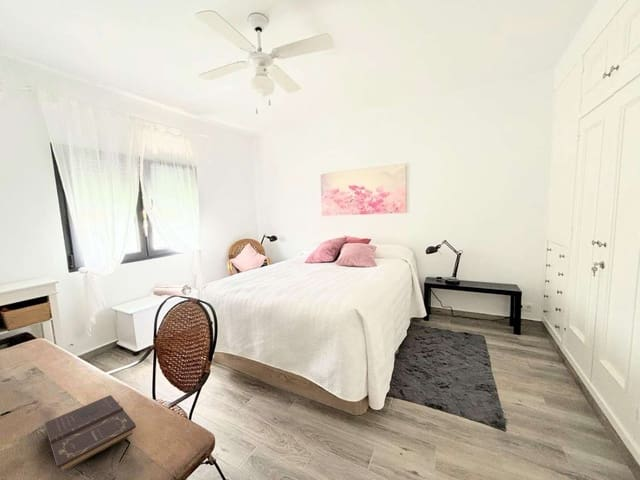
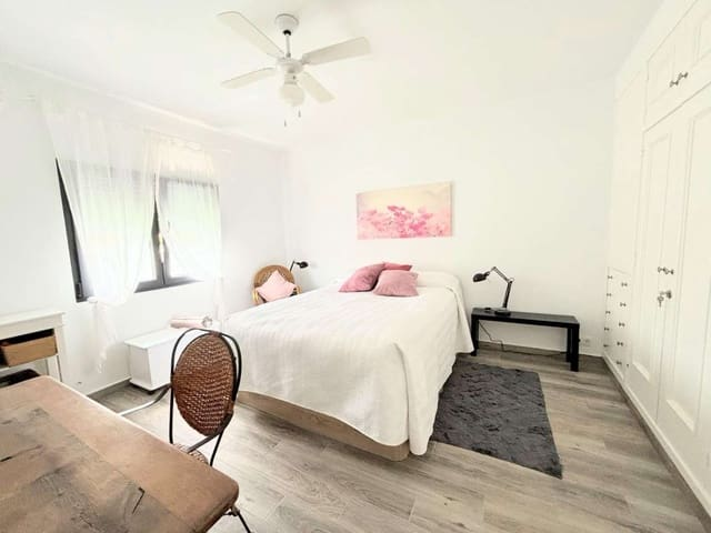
- book (91, 426)
